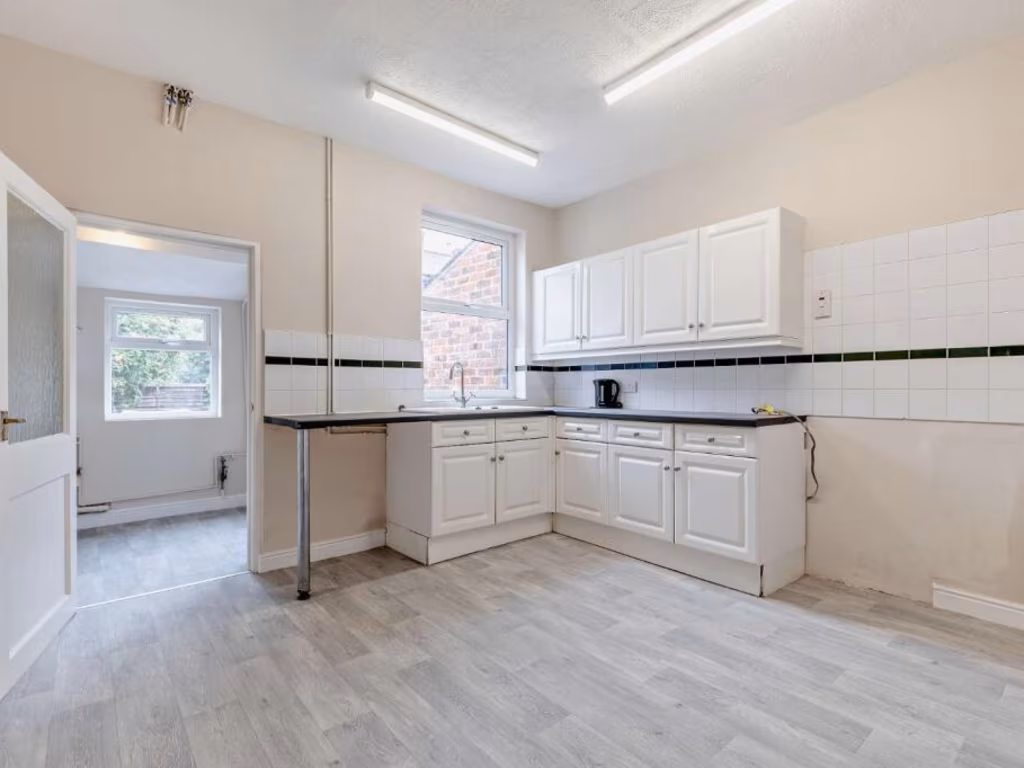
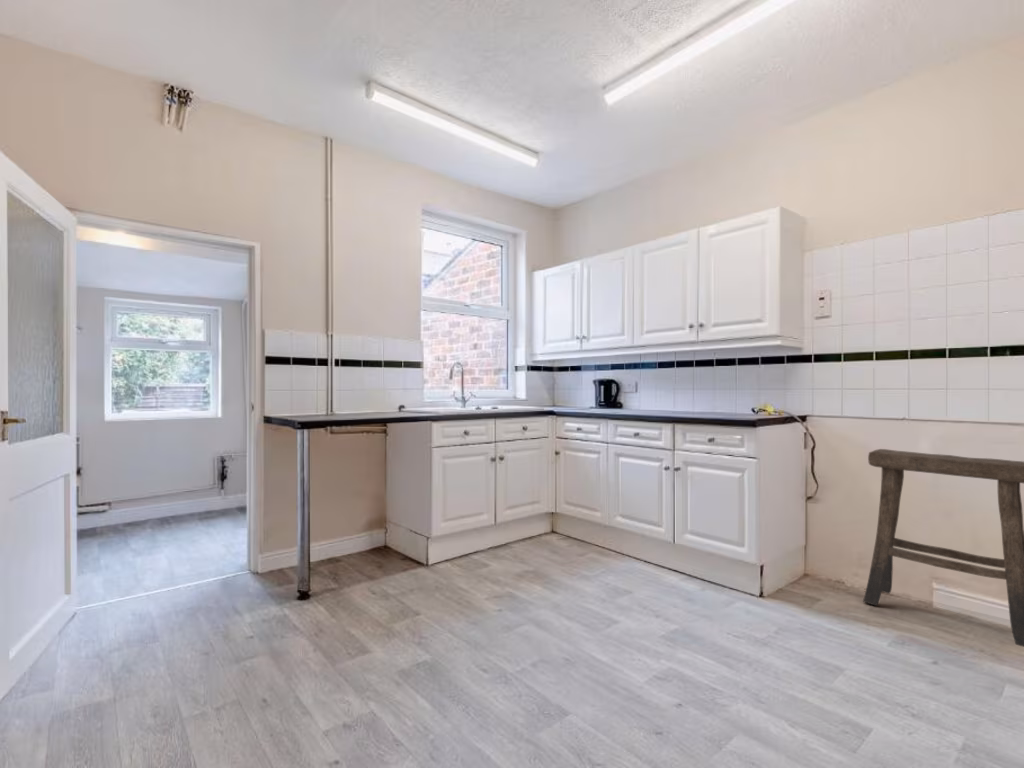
+ stool (946, 548)
